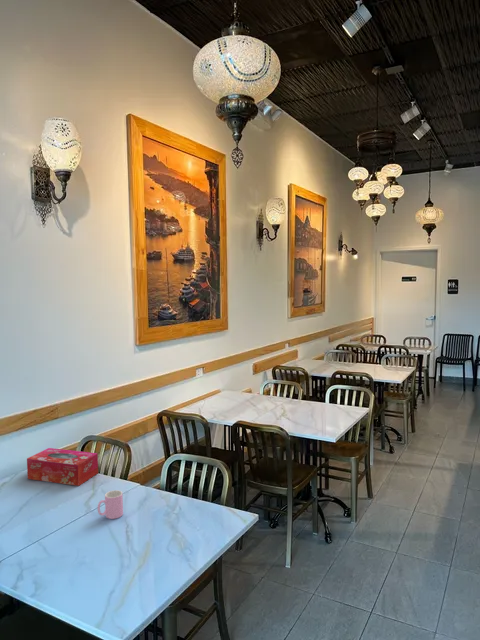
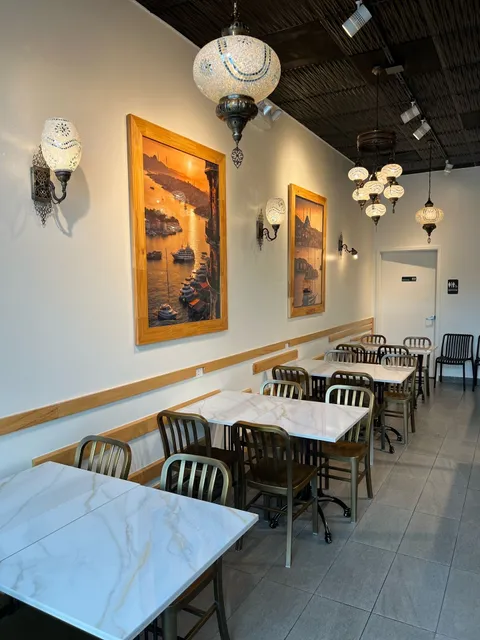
- cup (110, 505)
- tissue box (63, 465)
